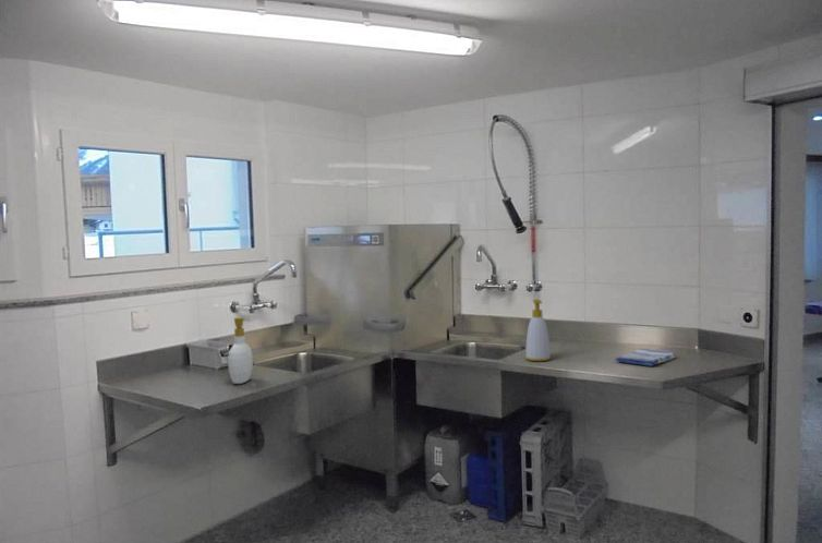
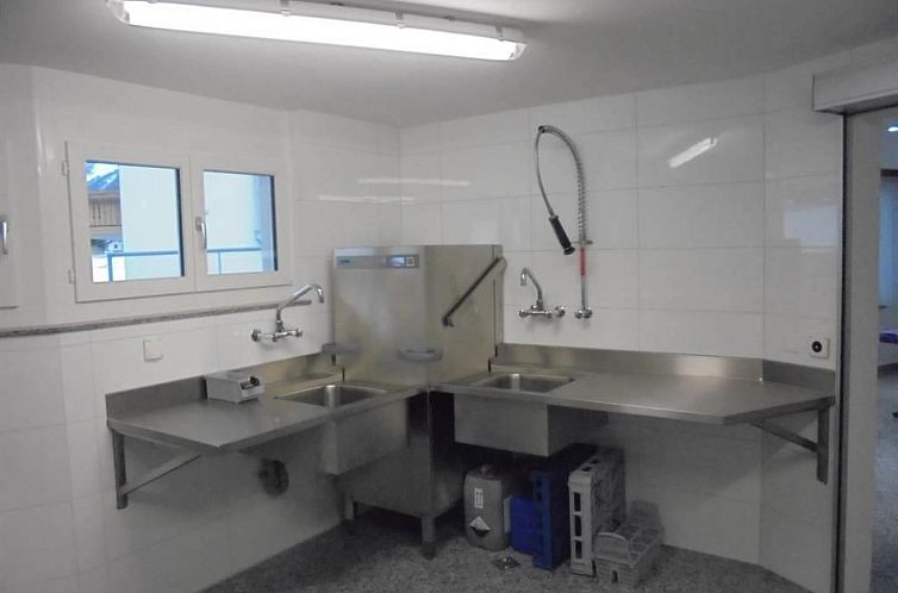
- soap bottle (241, 349)
- soap bottle (537, 329)
- dish towel (645, 357)
